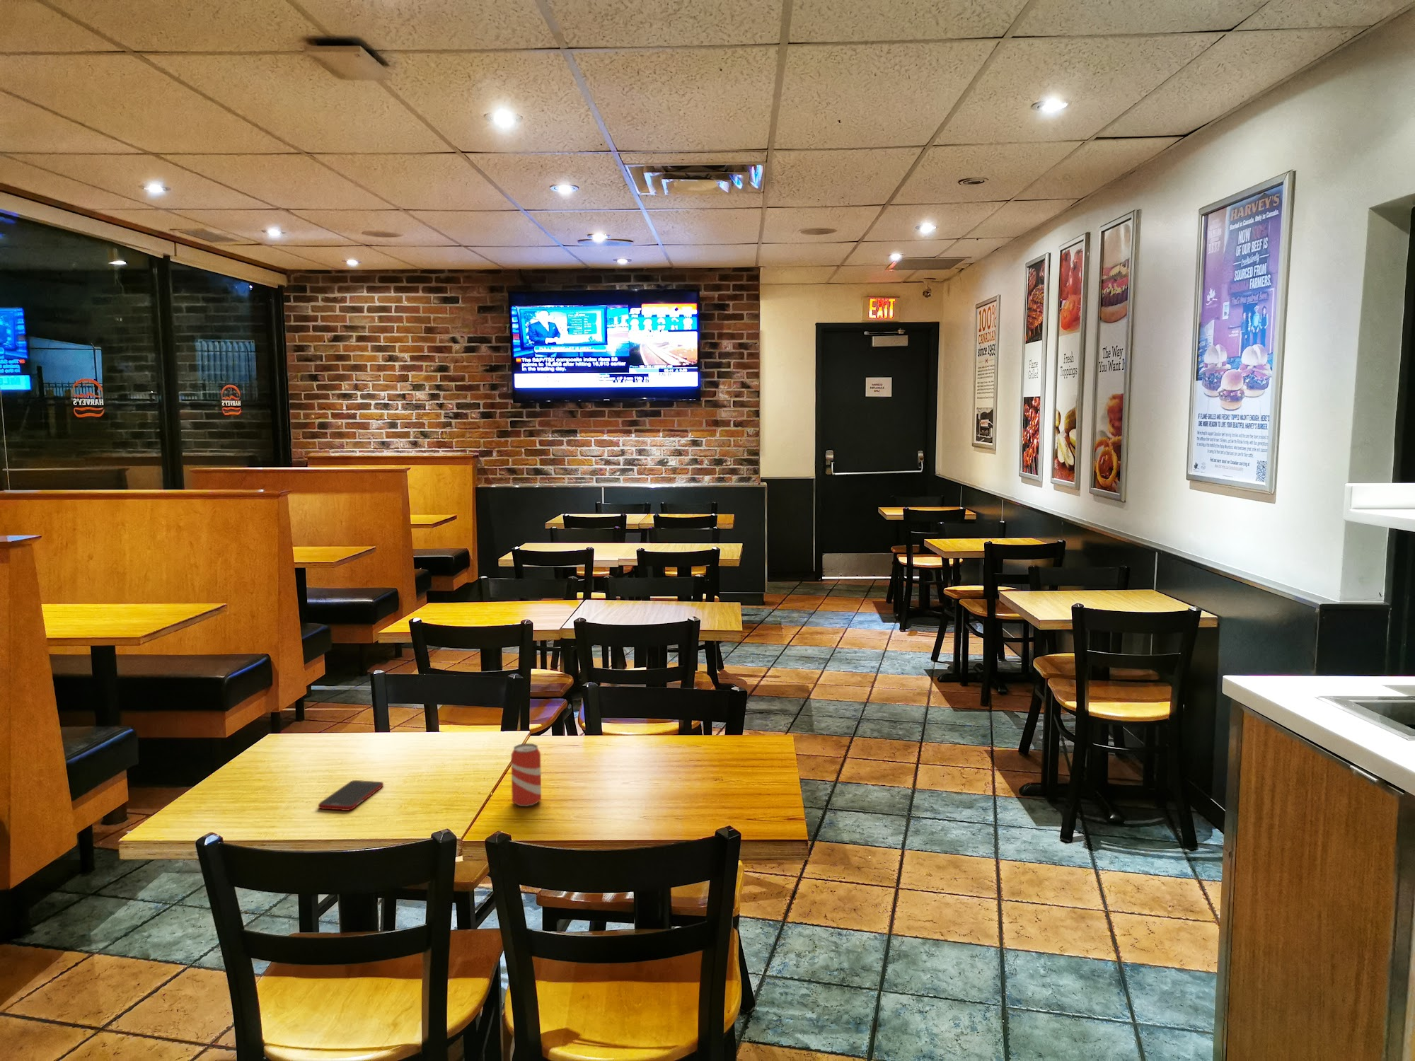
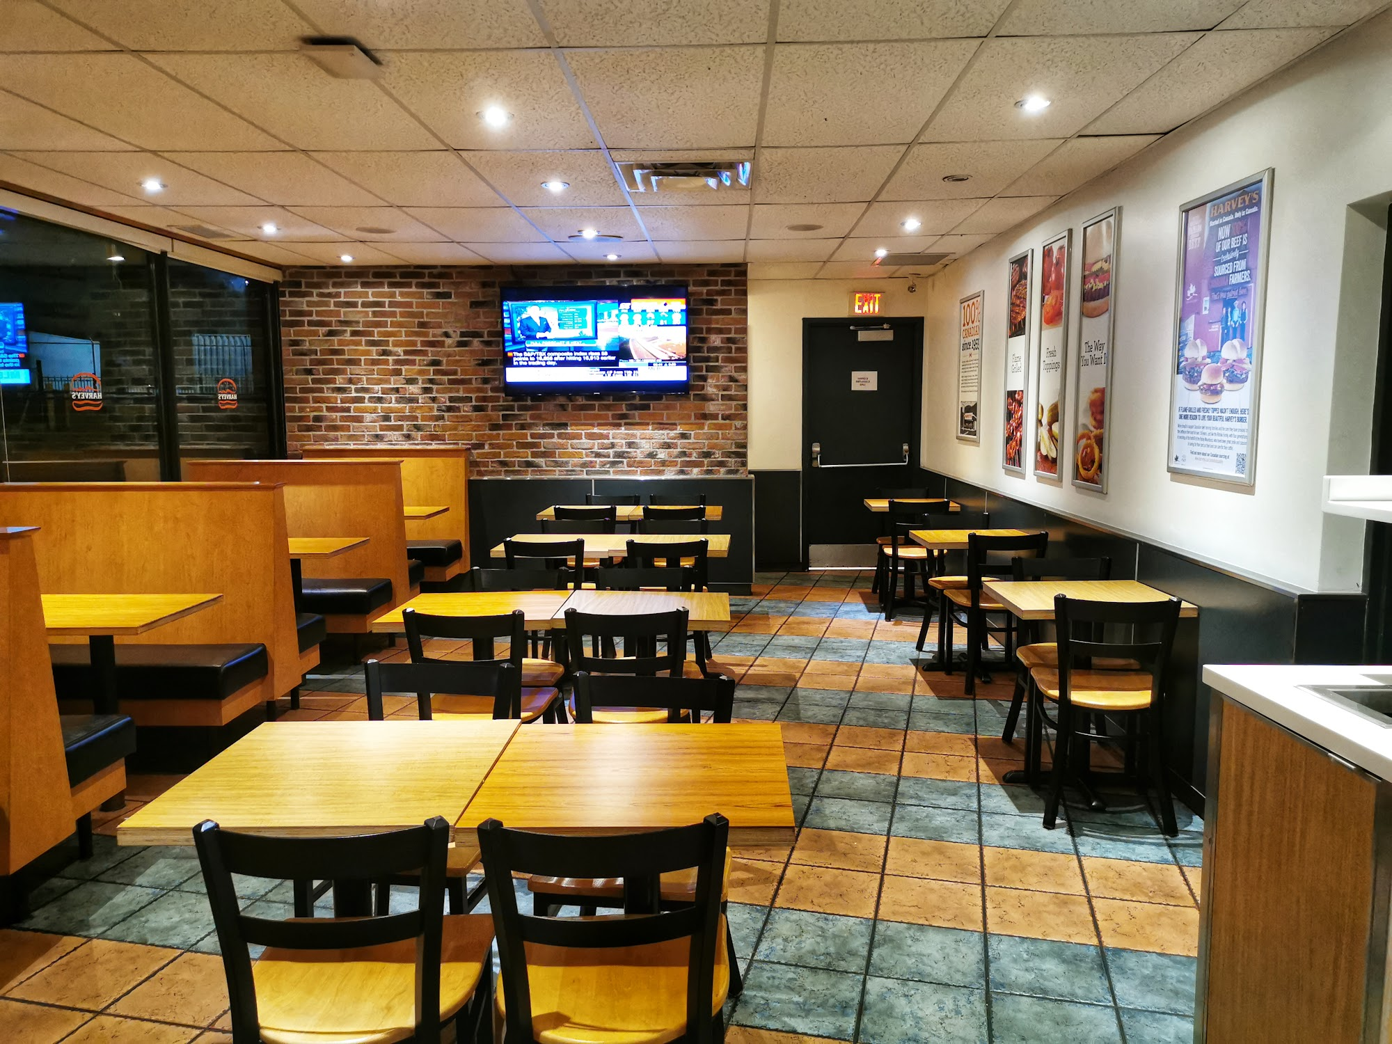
- beverage can (526, 775)
- cell phone (352, 795)
